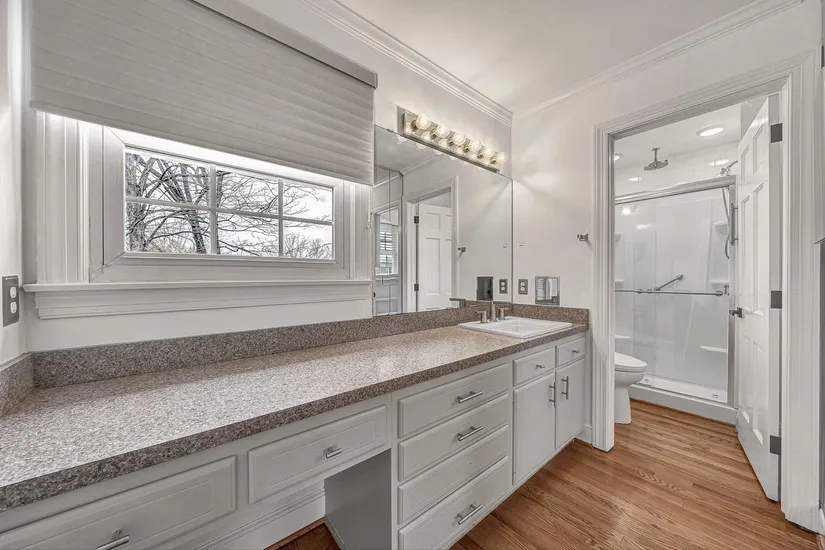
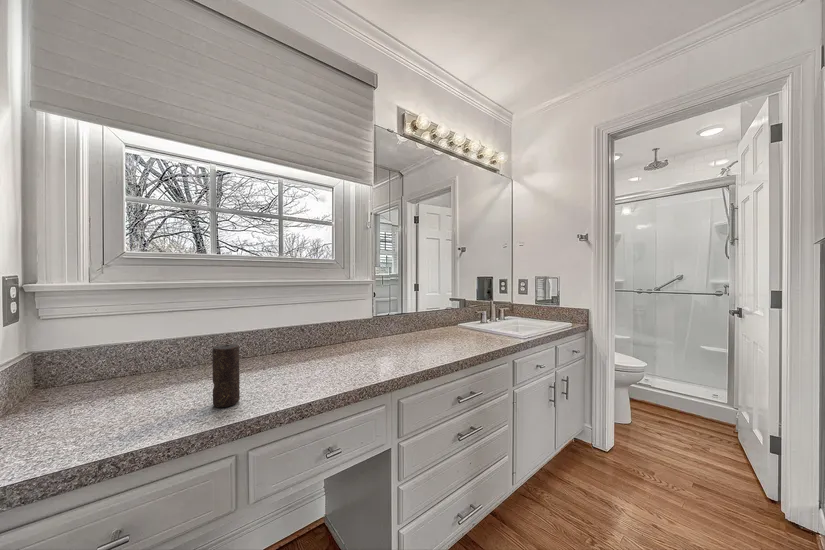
+ candle (226, 374)
